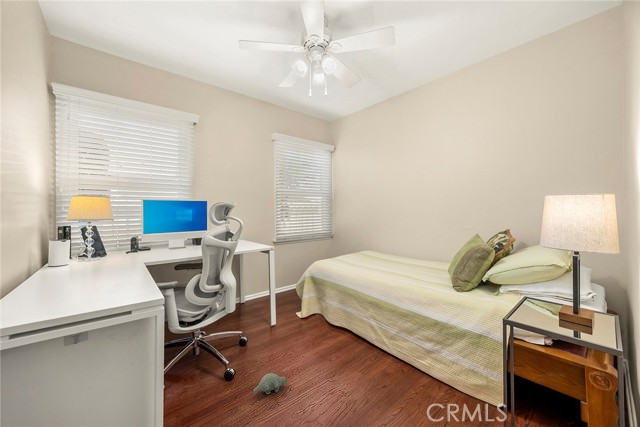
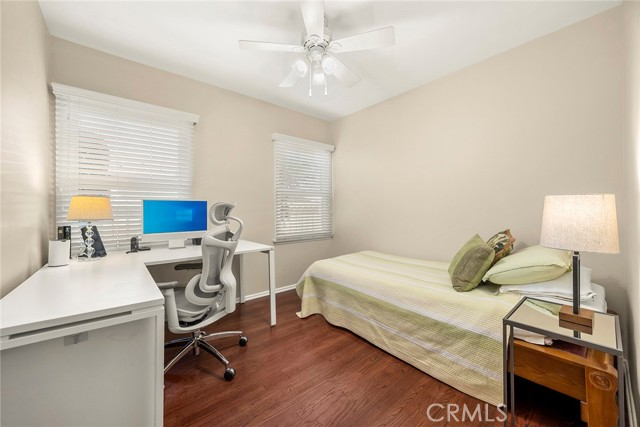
- plush toy (269, 382)
